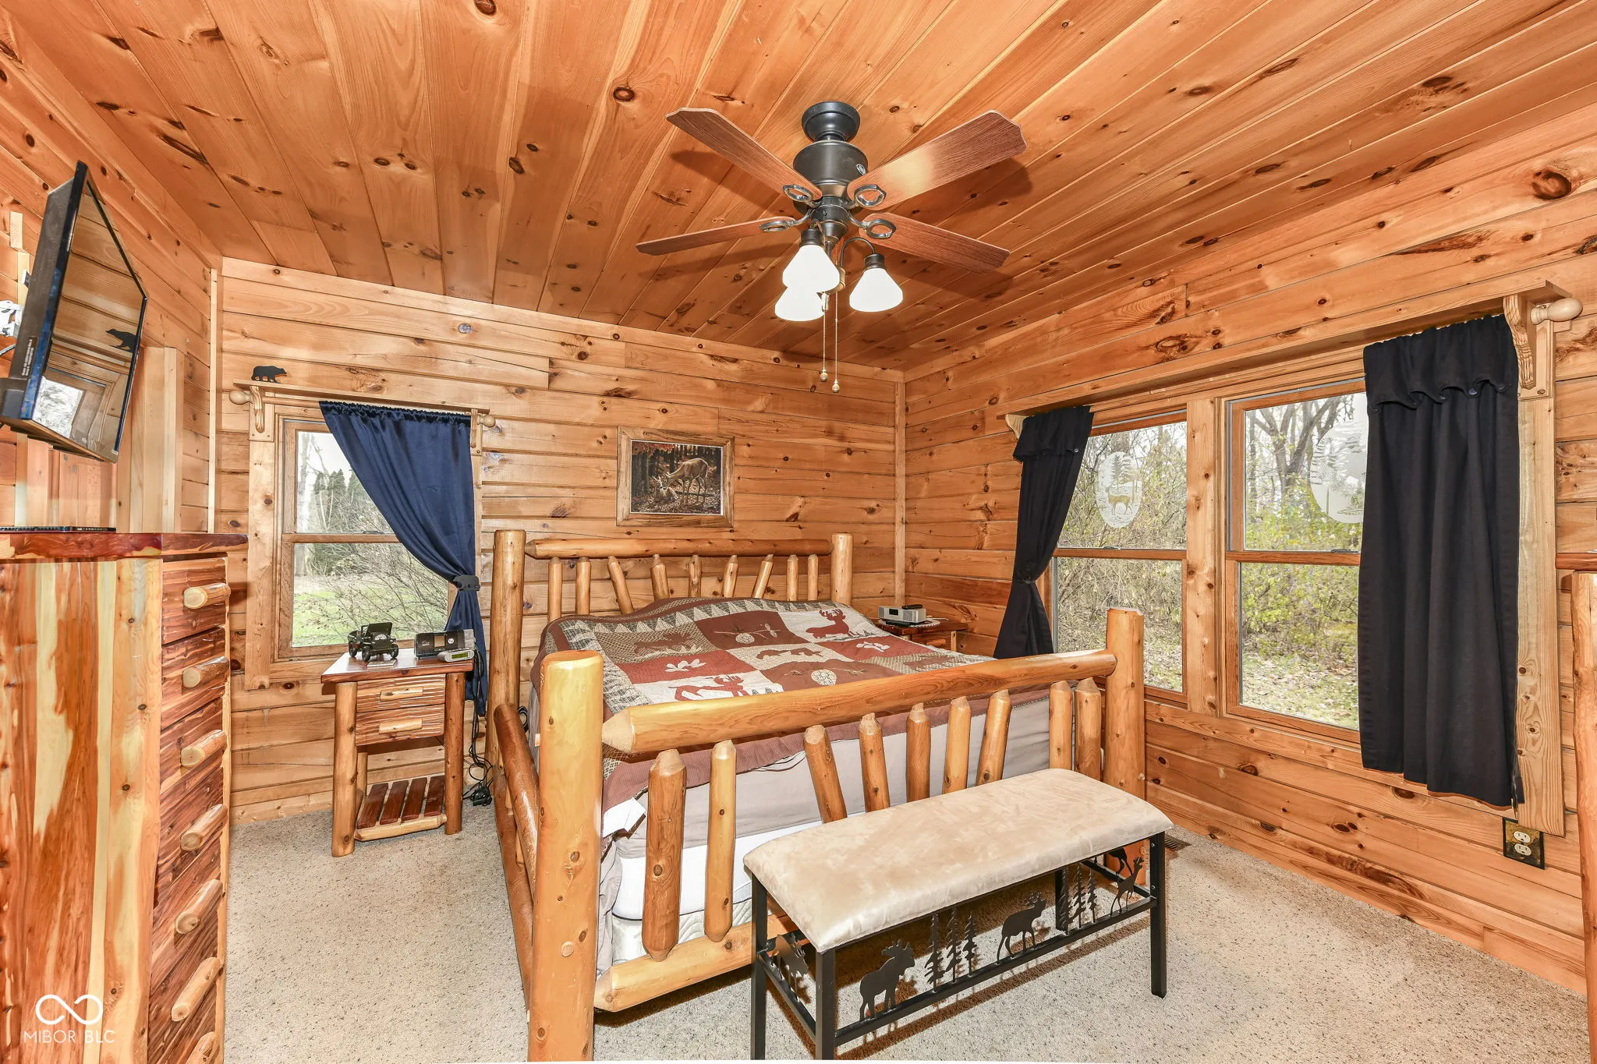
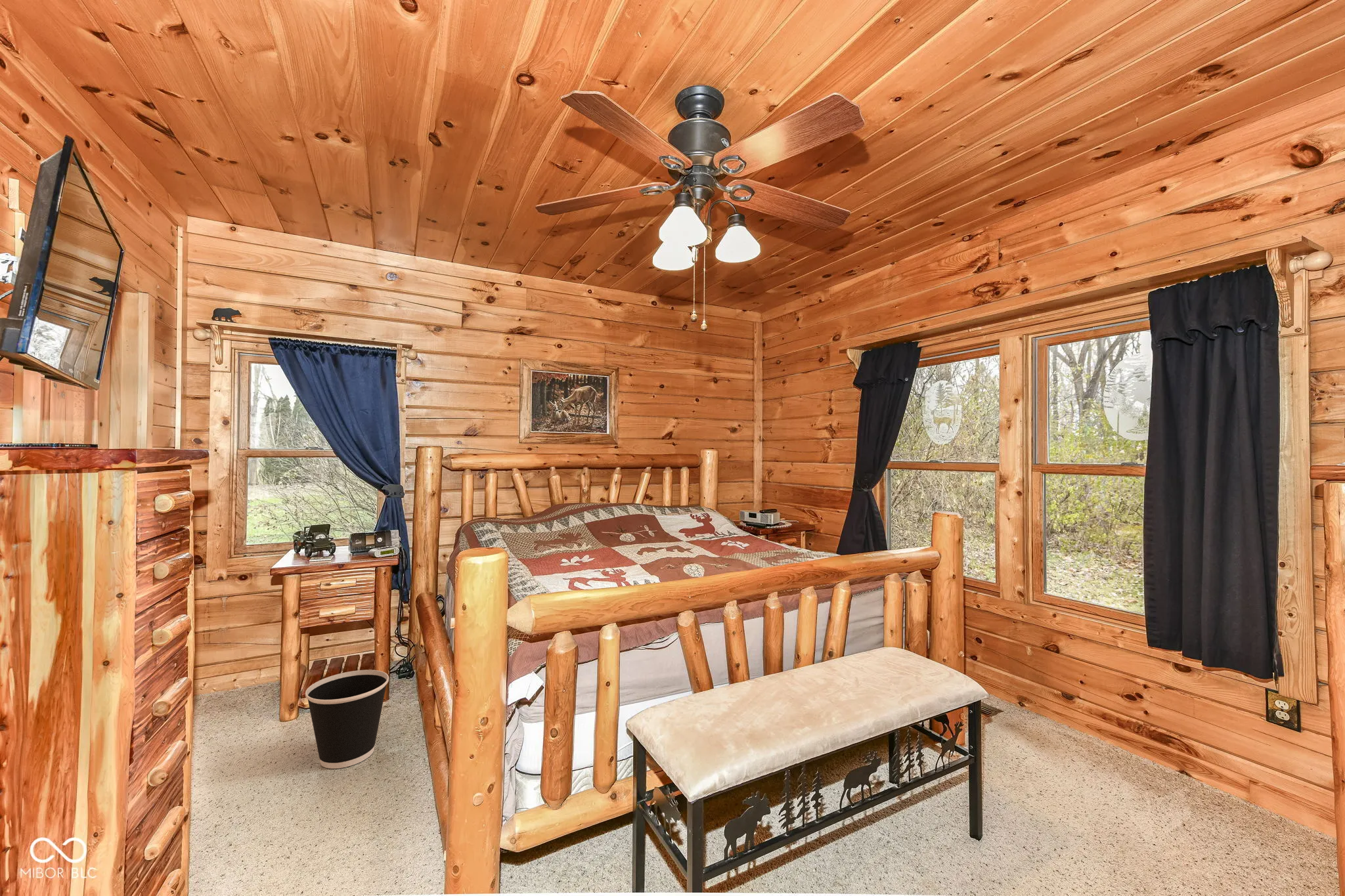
+ wastebasket (348, 719)
